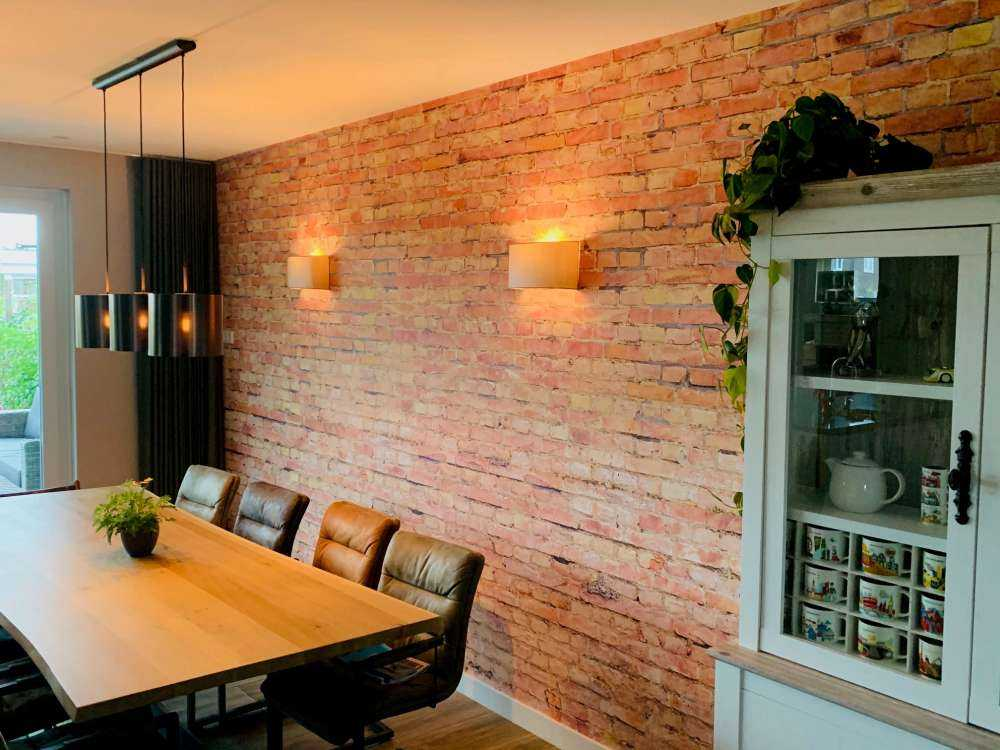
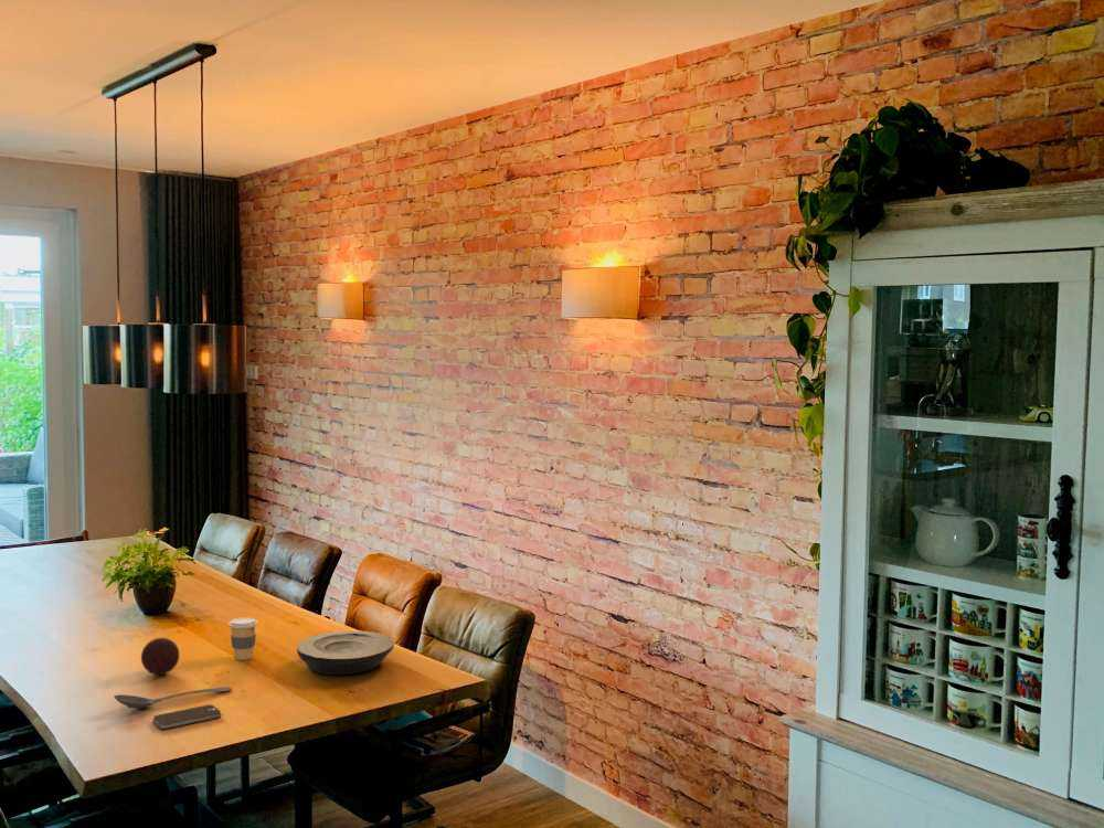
+ coffee cup (243, 638)
+ decorative ball (160, 656)
+ plate (346, 655)
+ stirrer (174, 694)
+ smartphone (187, 716)
